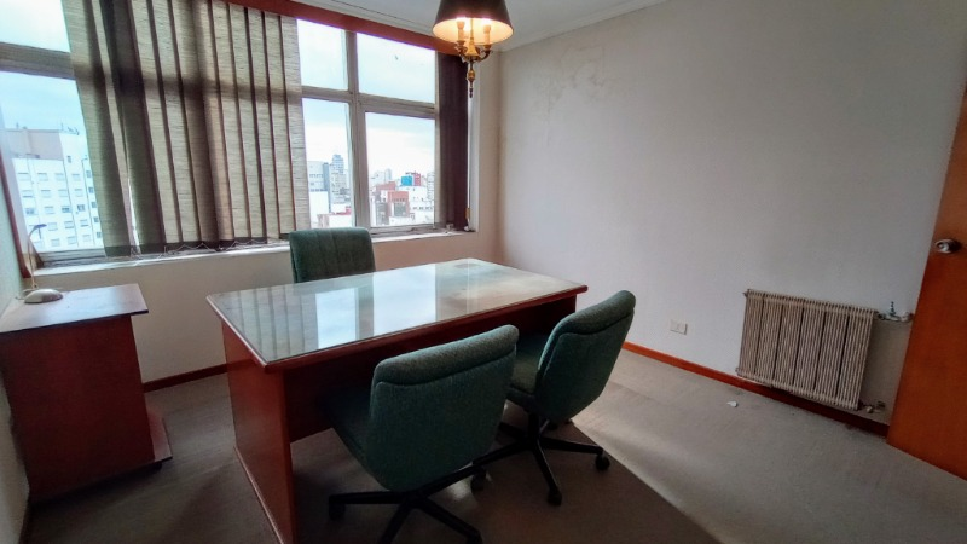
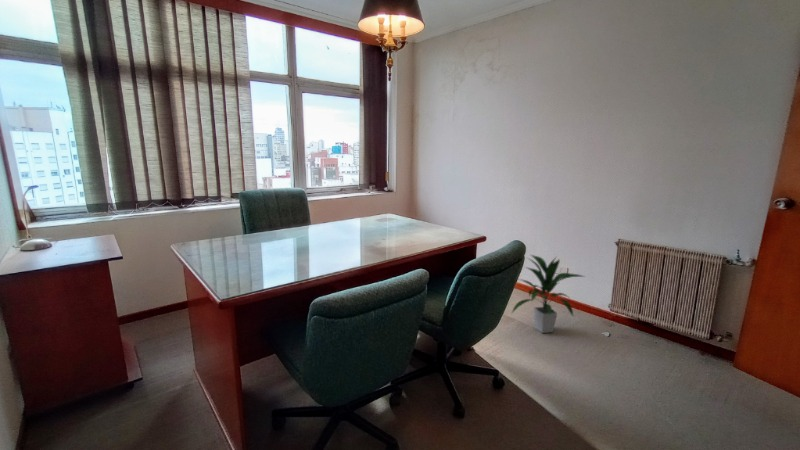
+ indoor plant (543, 292)
